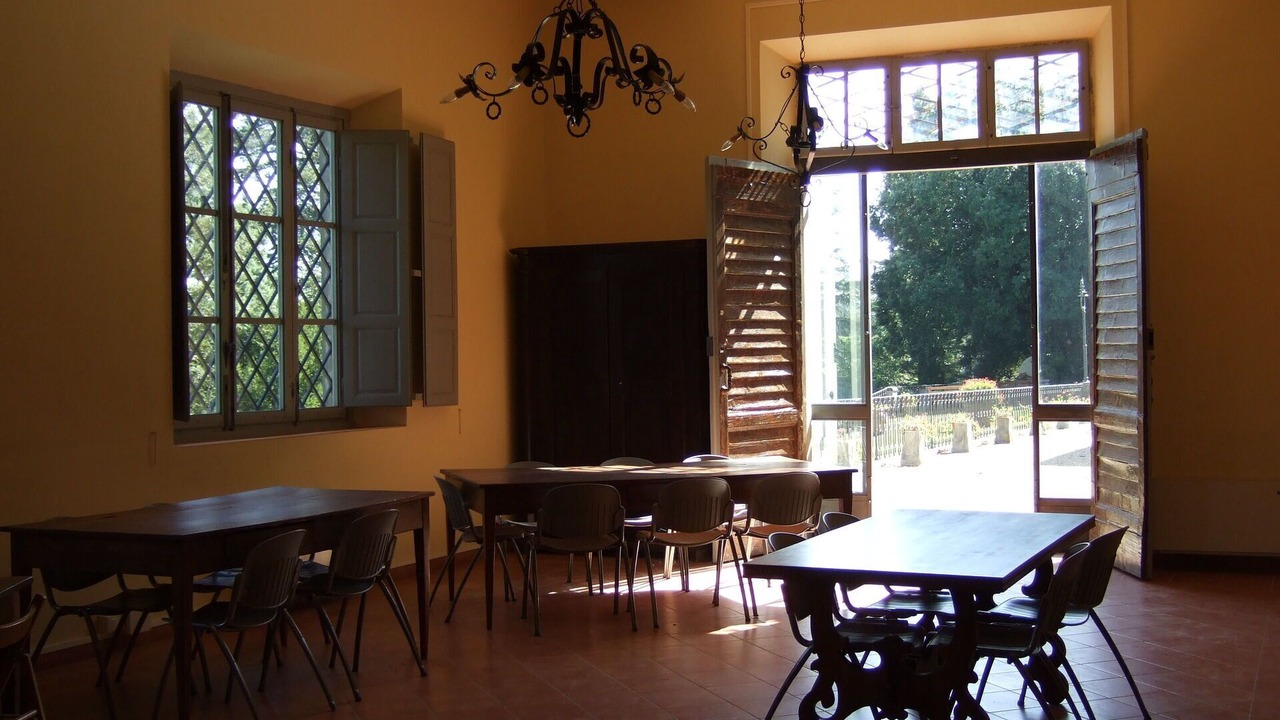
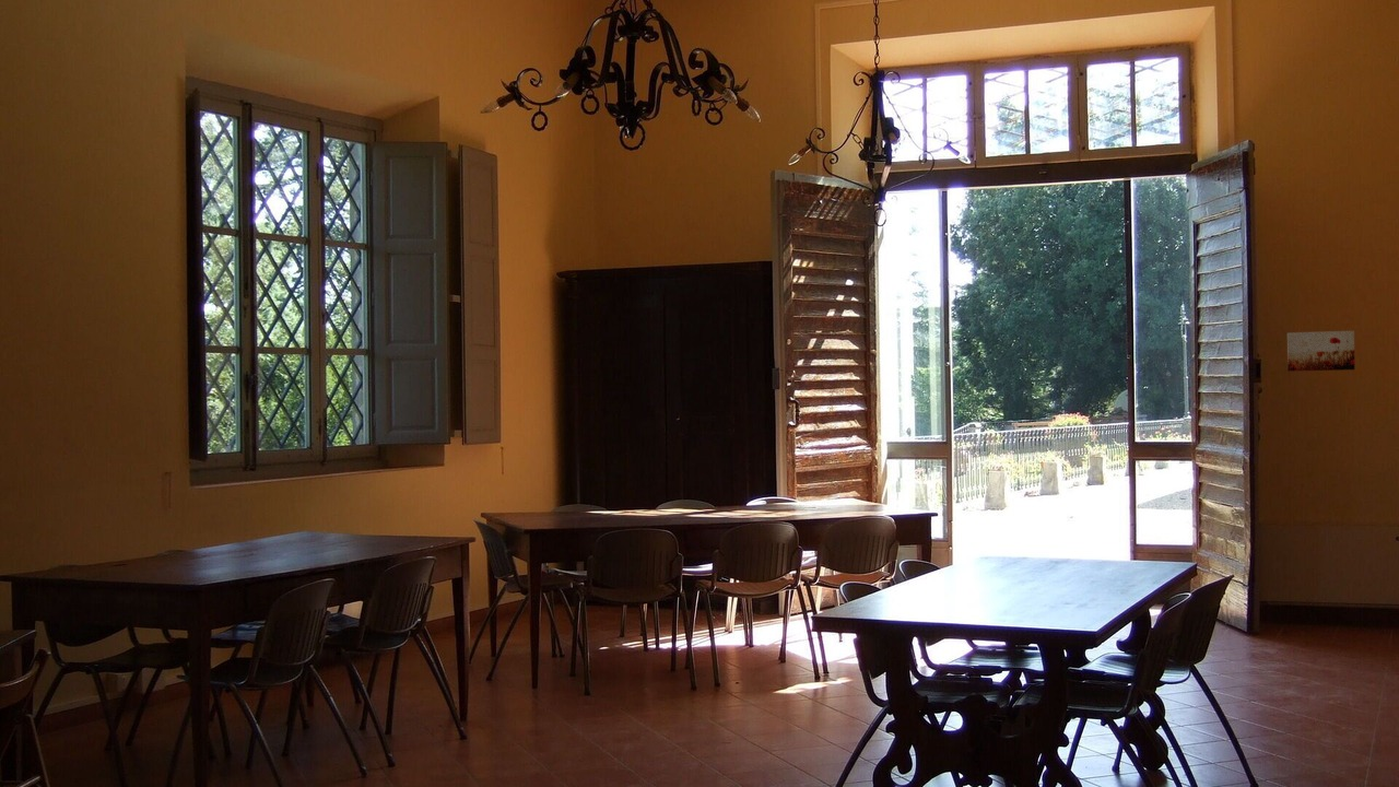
+ wall art (1320, 351)
